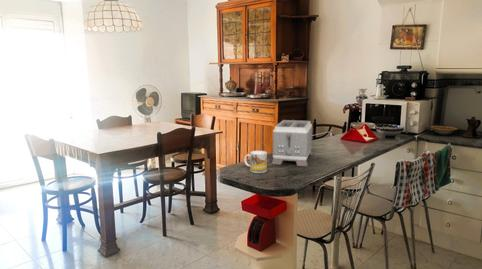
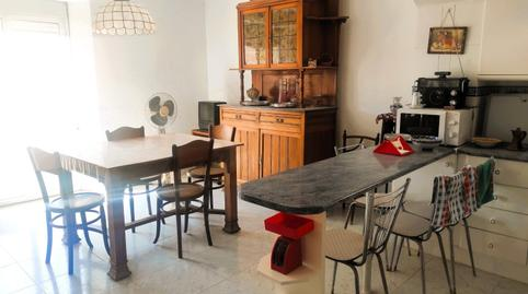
- toaster (292, 141)
- mug (255, 161)
